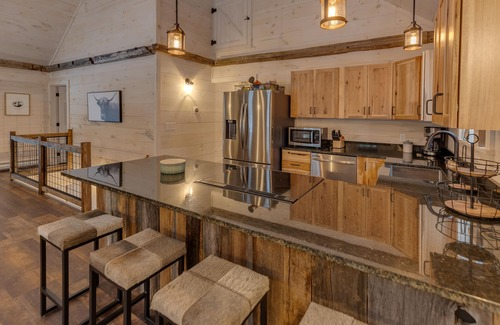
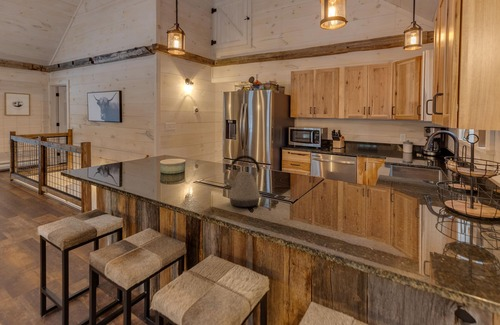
+ kettle (243, 180)
